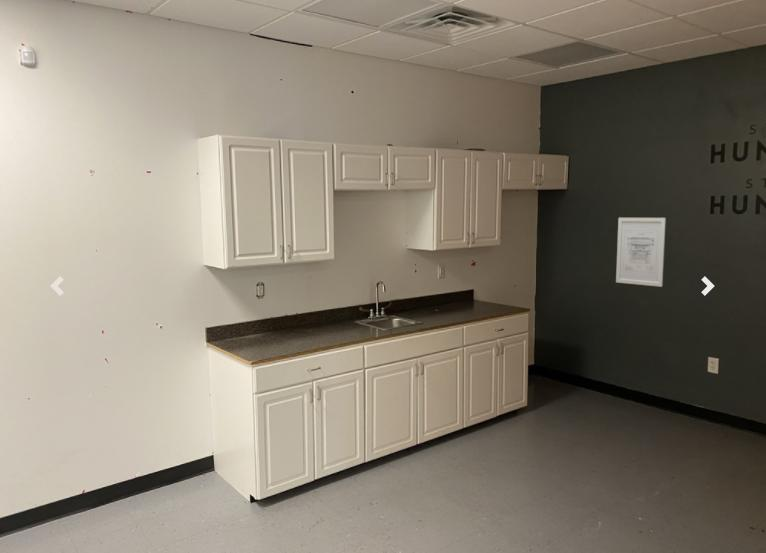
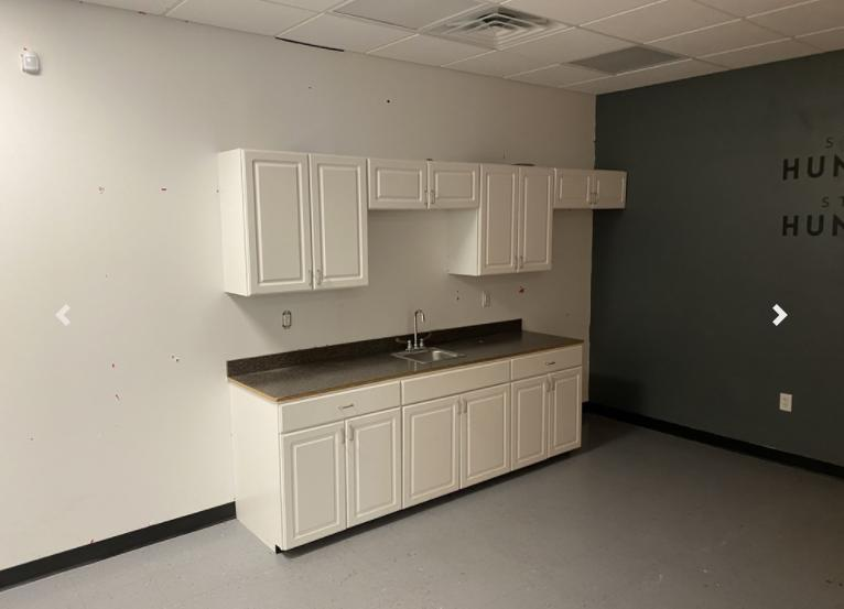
- wall art (640, 251)
